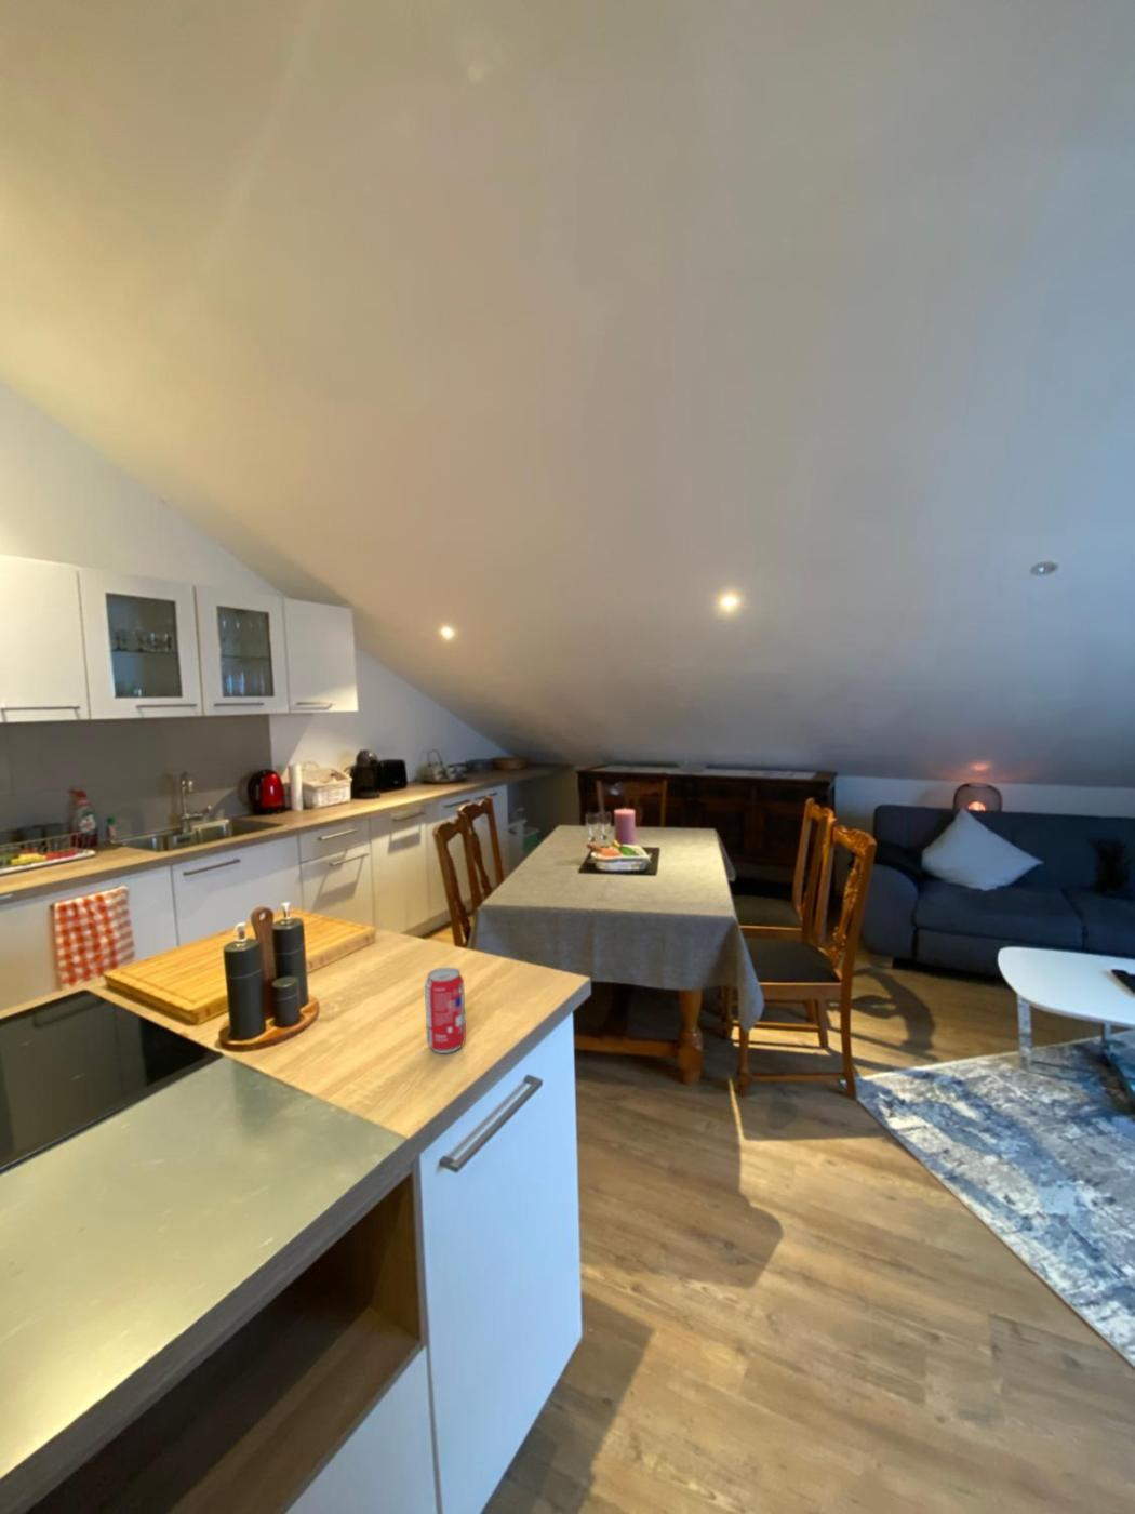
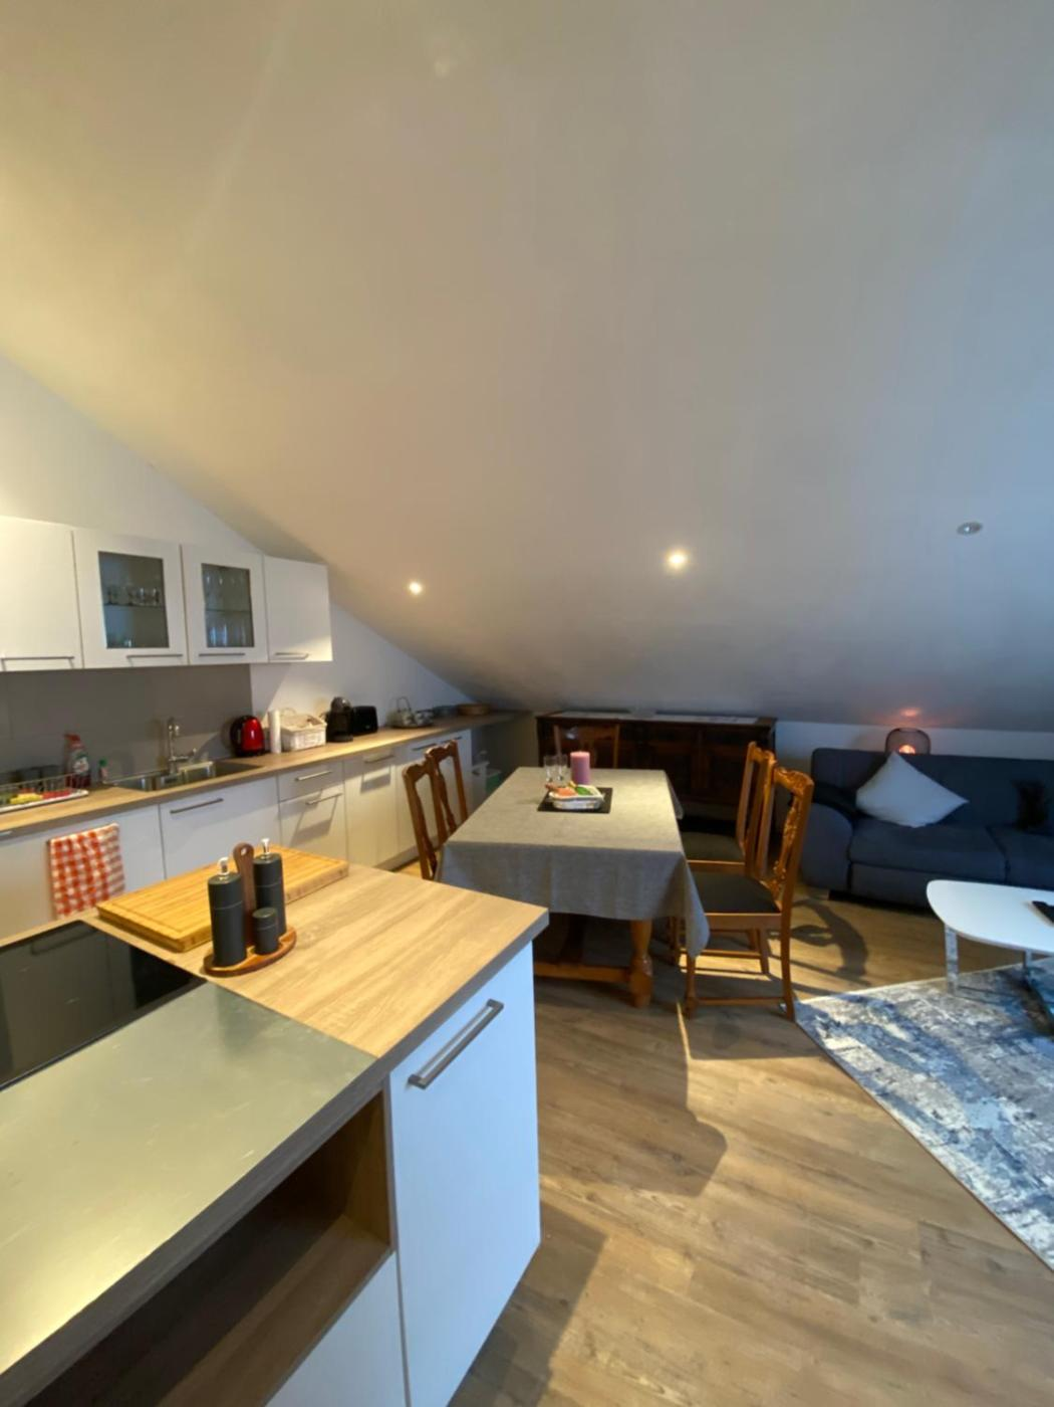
- beverage can (446, 1009)
